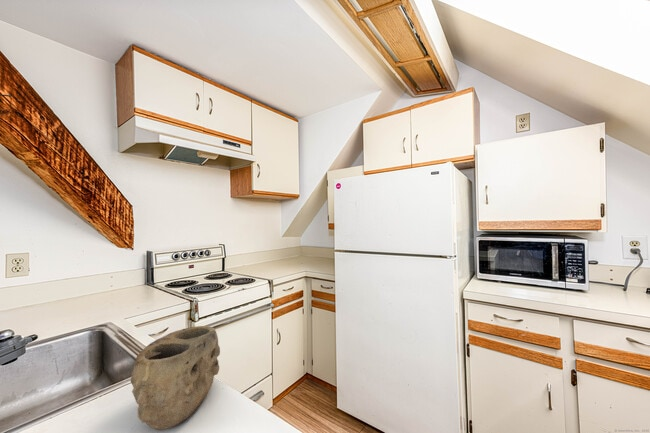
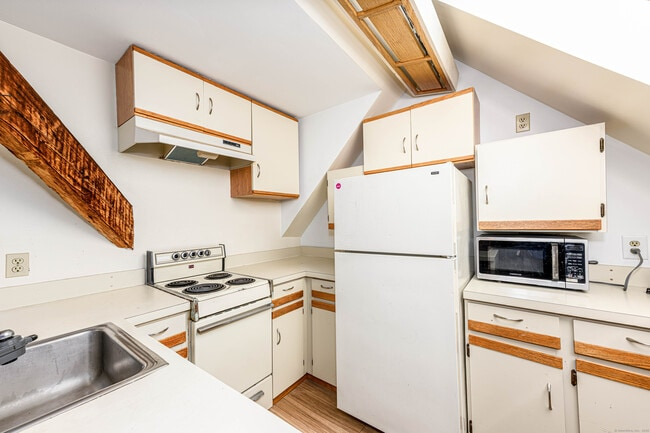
- bowl (179, 371)
